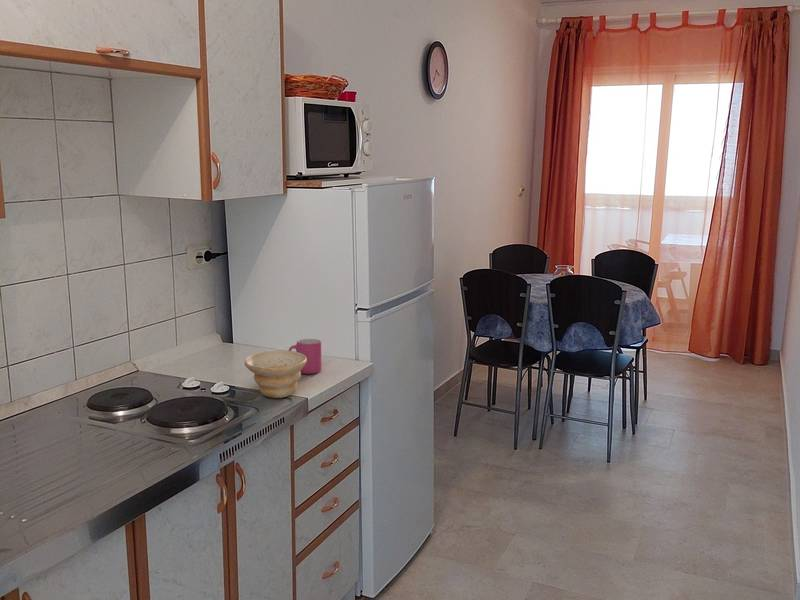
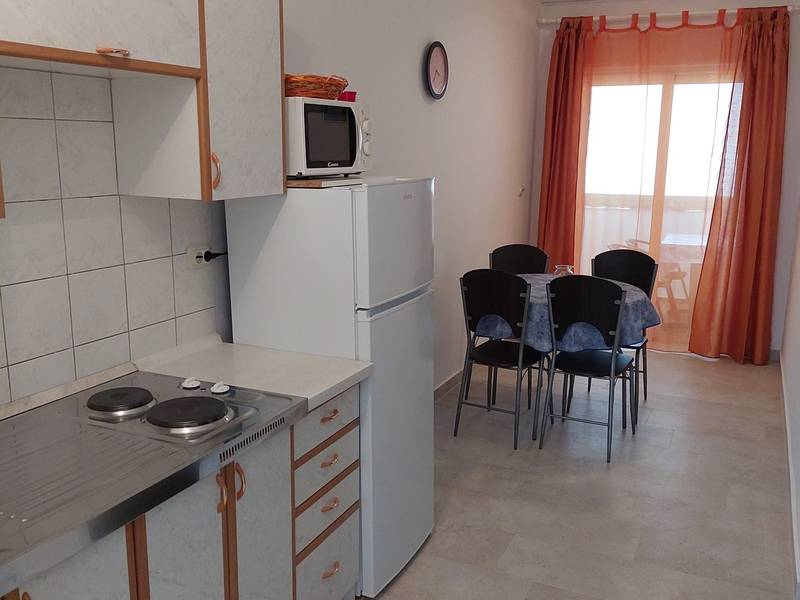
- bowl (276, 375)
- mug (305, 355)
